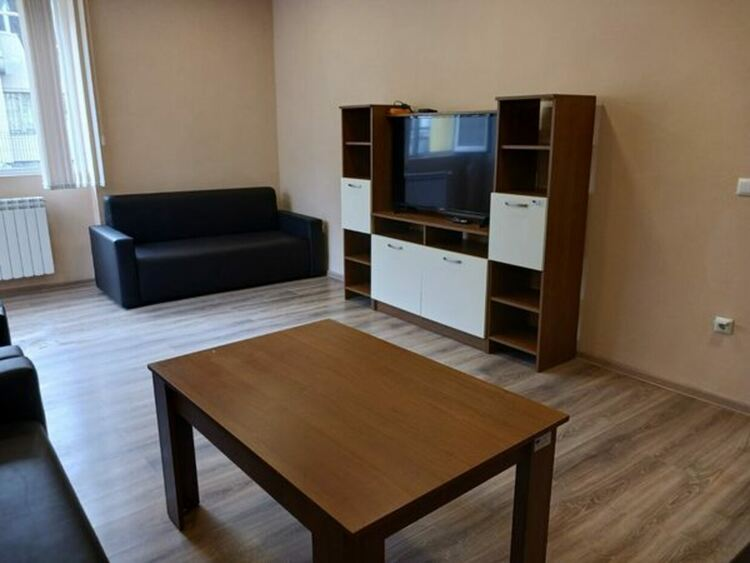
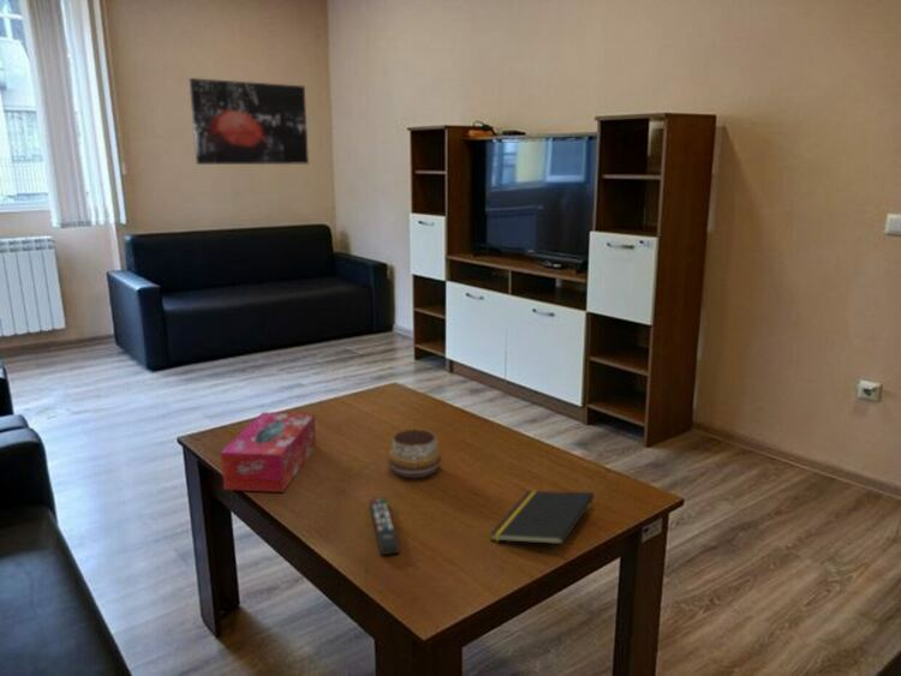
+ decorative bowl (414, 454)
+ notepad (543, 515)
+ remote control (383, 524)
+ tissue box (272, 449)
+ wall art (252, 124)
